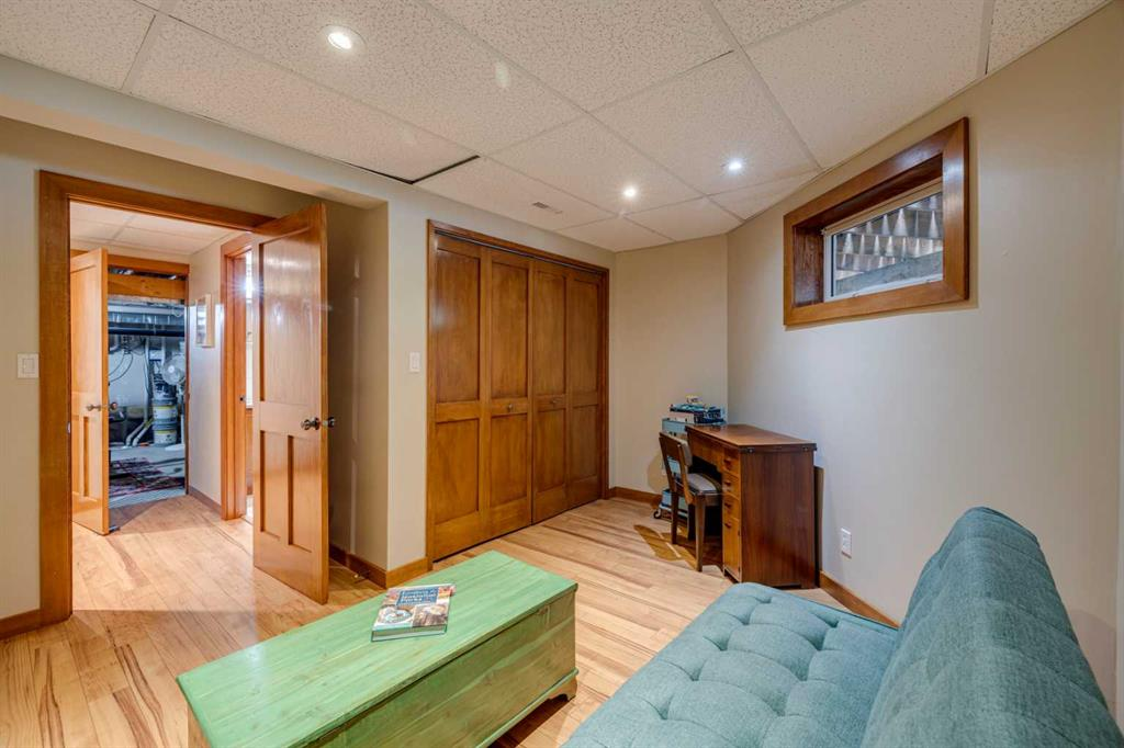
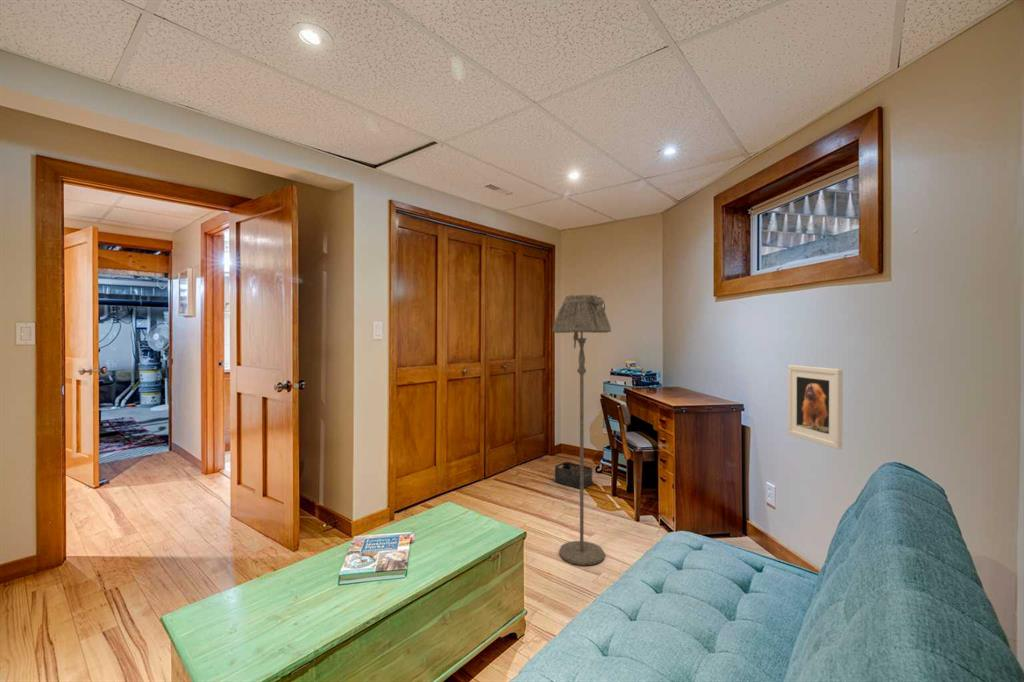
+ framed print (813, 404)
+ floor lamp (581, 425)
+ storage bin (573, 474)
